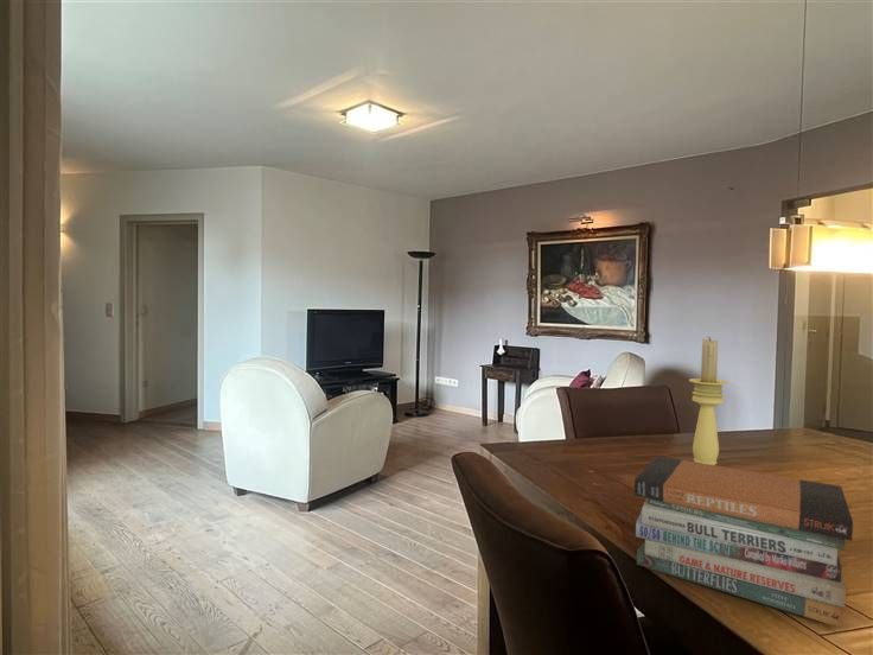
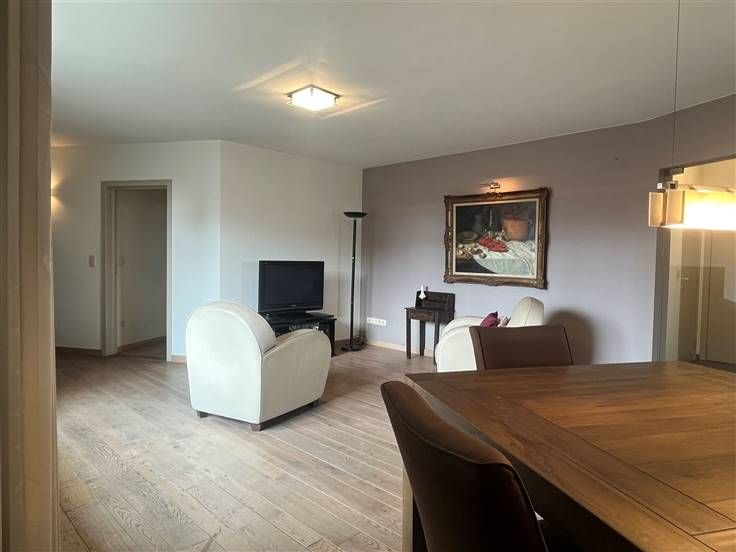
- candle holder (707, 413)
- book stack (734, 527)
